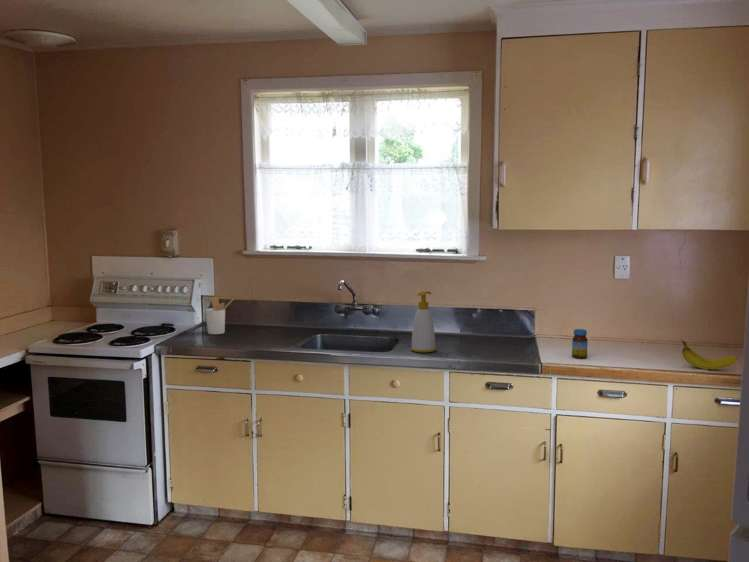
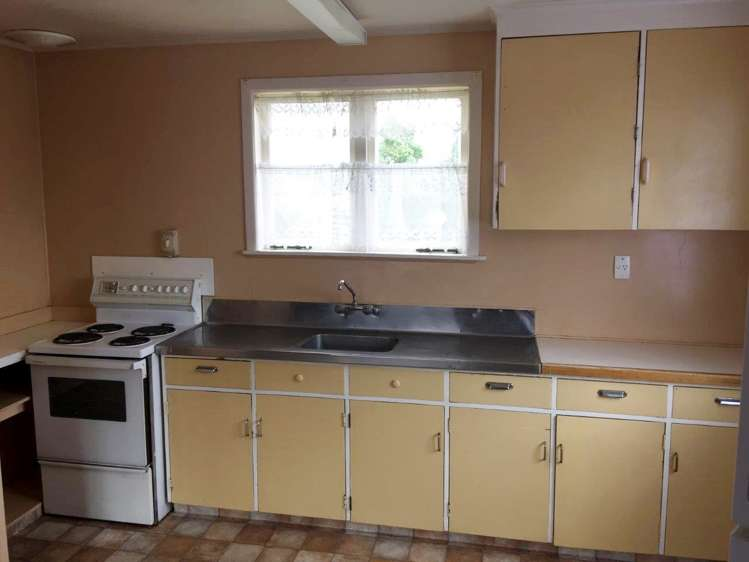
- soap bottle (423, 321)
- fruit (705, 358)
- utensil holder (220, 315)
- jar (579, 343)
